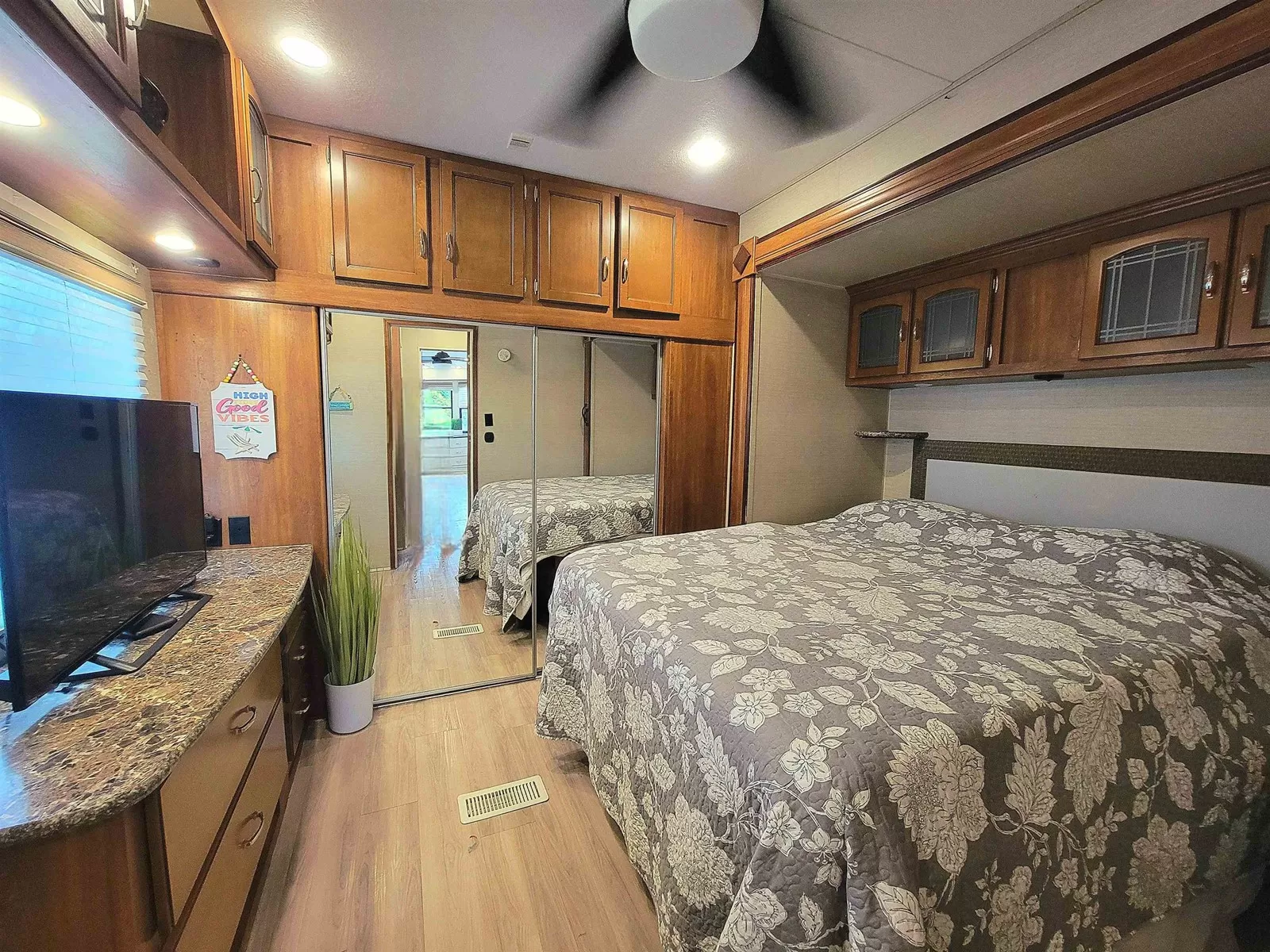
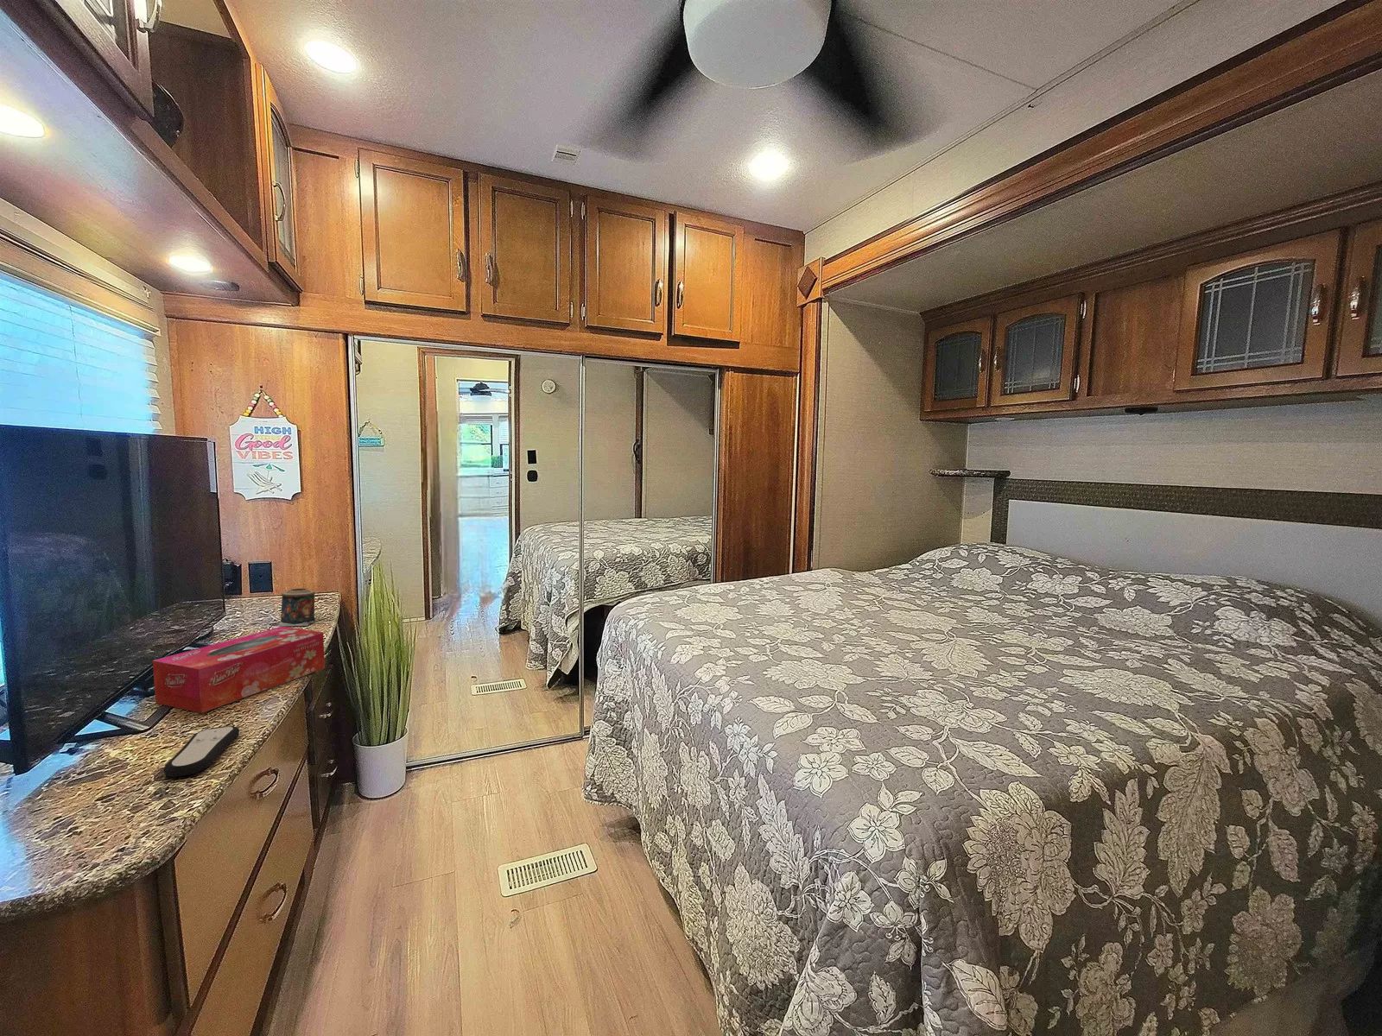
+ tissue box (246, 665)
+ candle (298, 606)
+ remote control (202, 750)
